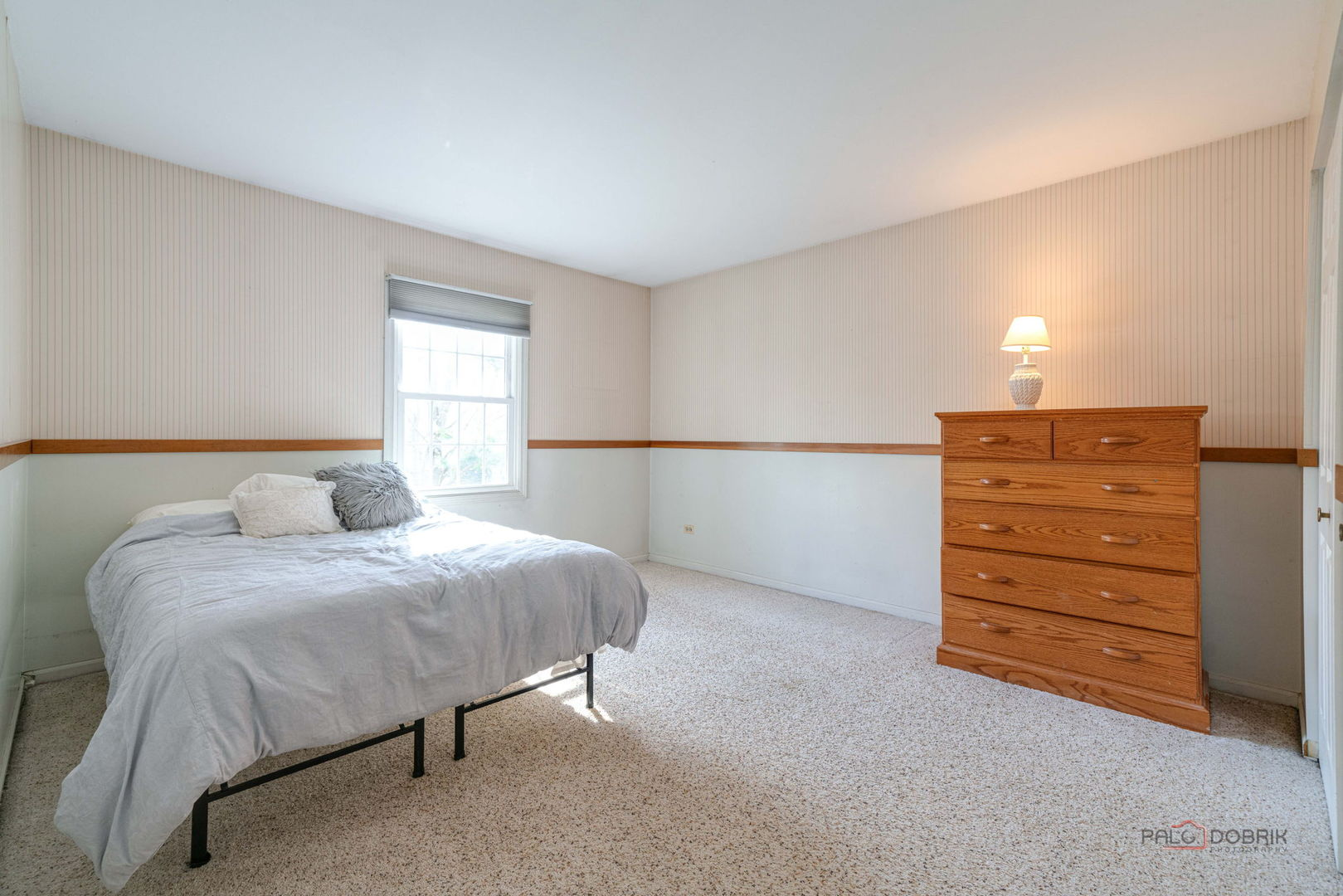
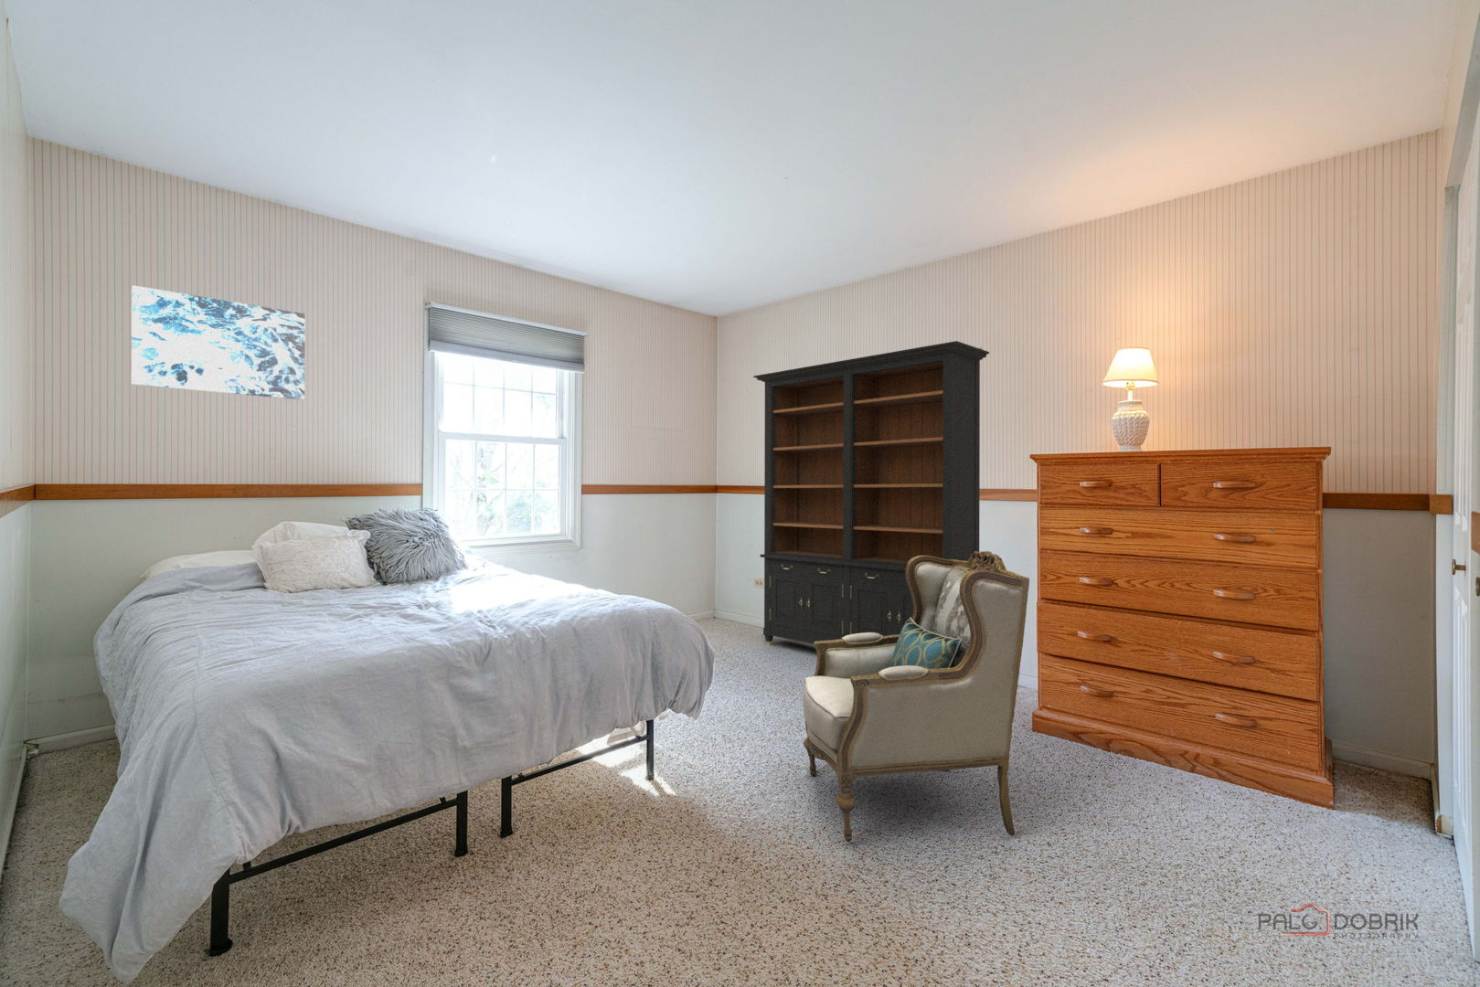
+ bookcase (860, 510)
+ wall art (223, 346)
+ armchair (905, 676)
